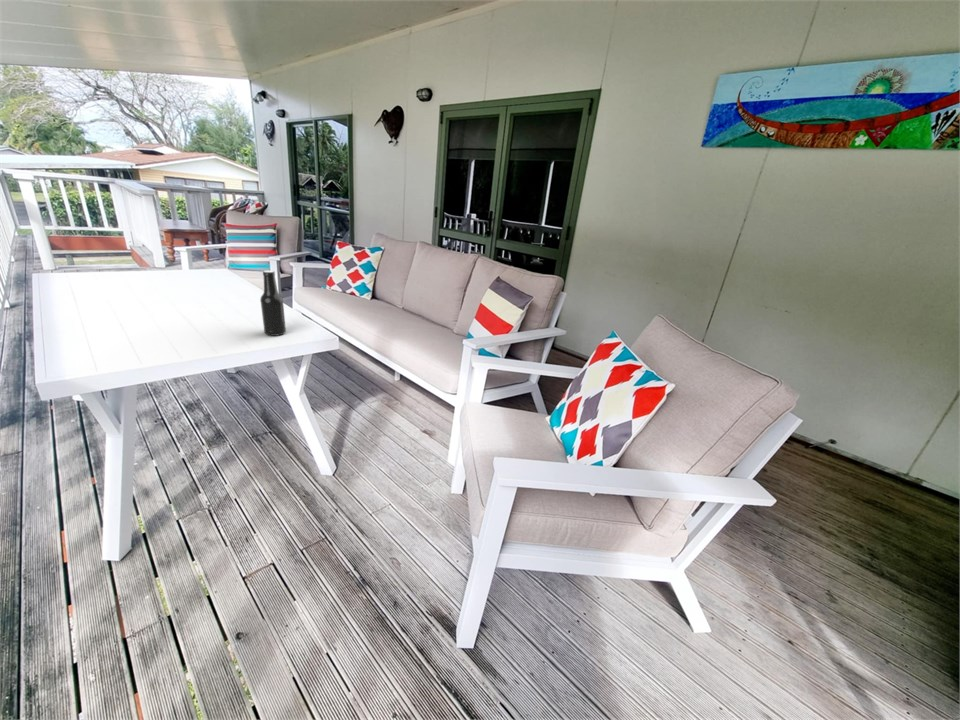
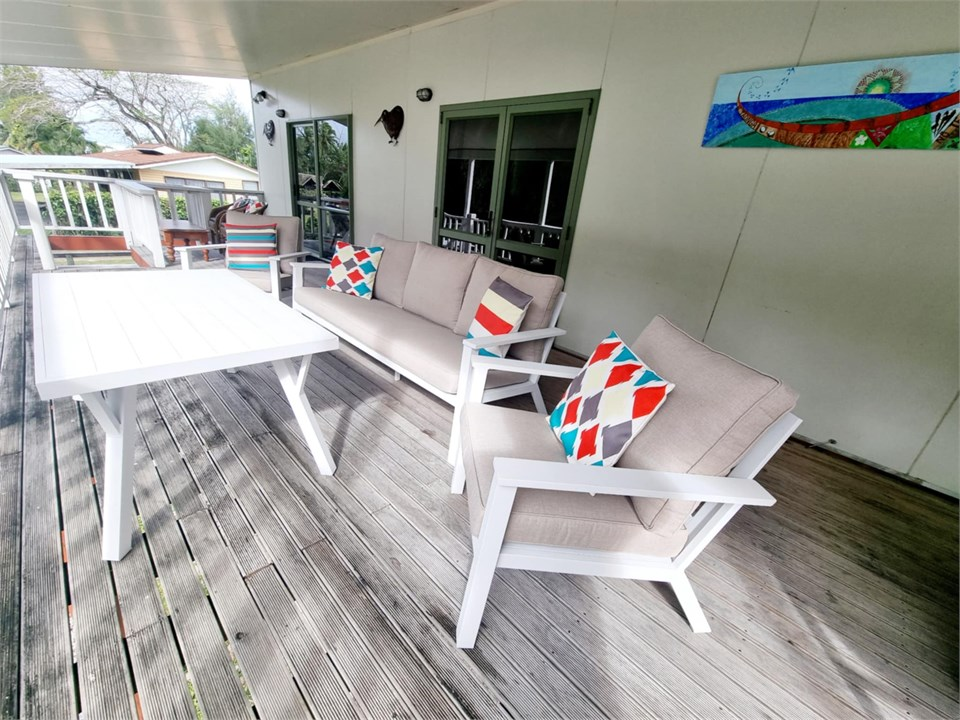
- beer bottle (272, 303)
